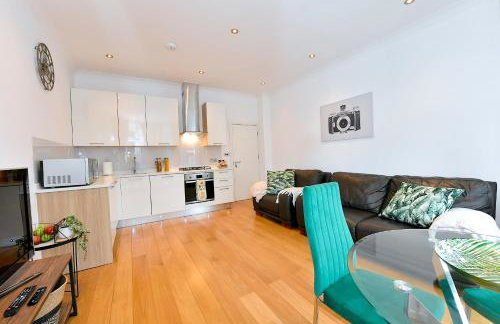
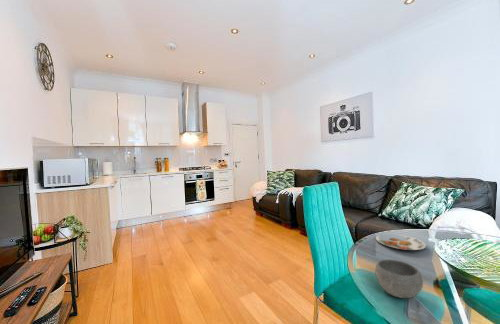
+ bowl (398, 280)
+ plate (399, 241)
